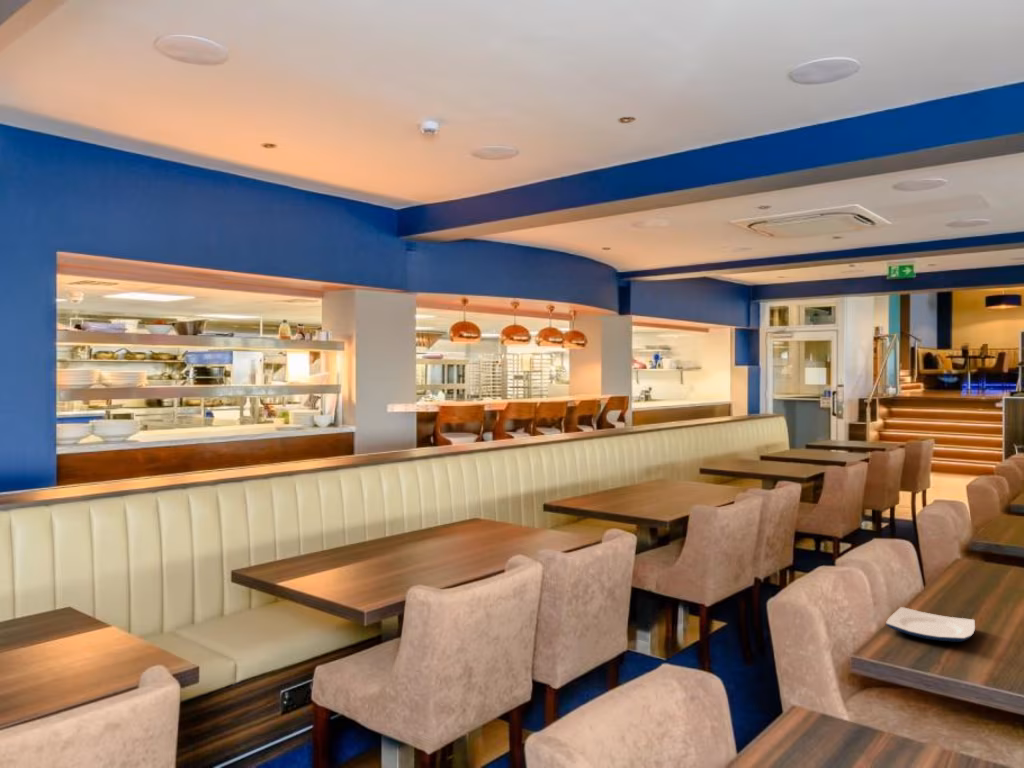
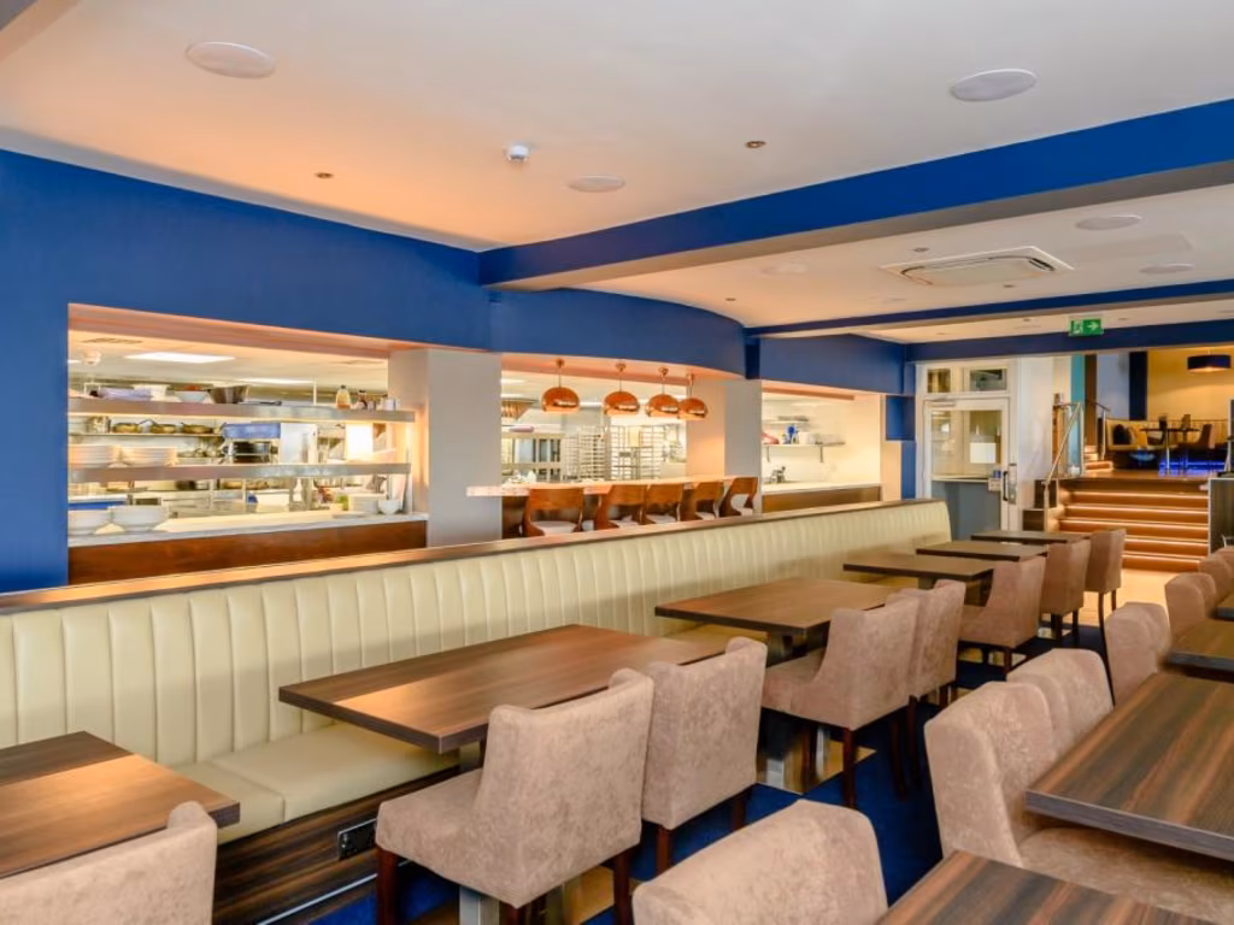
- plate (930, 626)
